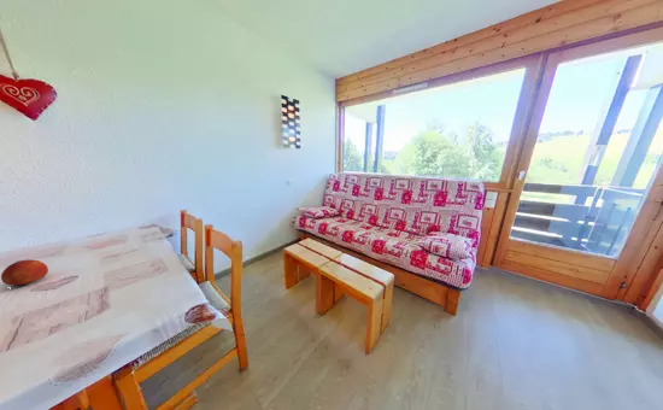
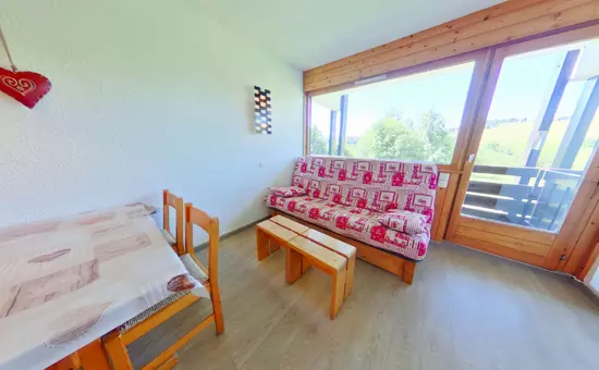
- fruit (24, 271)
